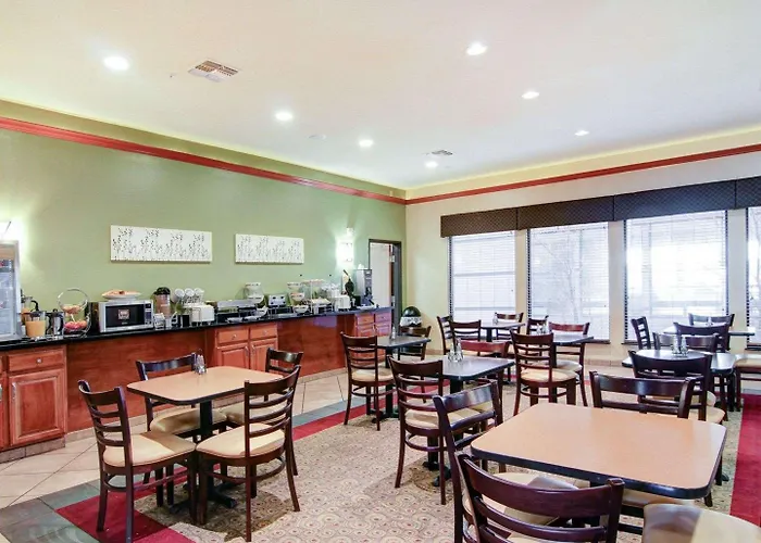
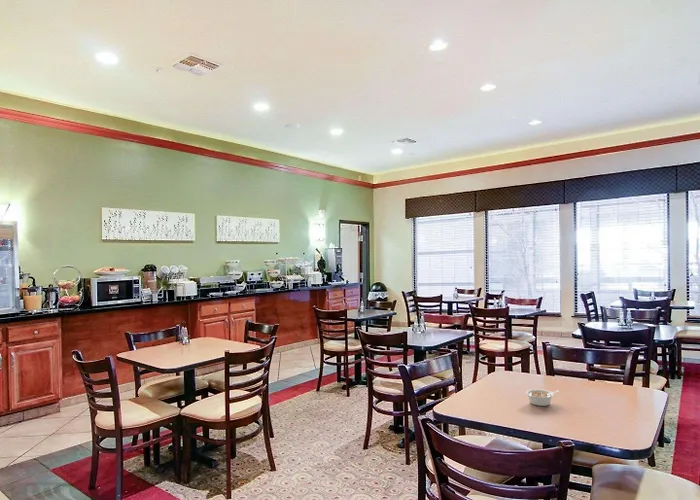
+ legume (540, 396)
